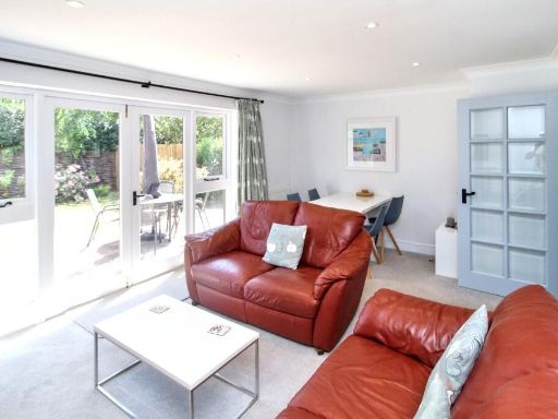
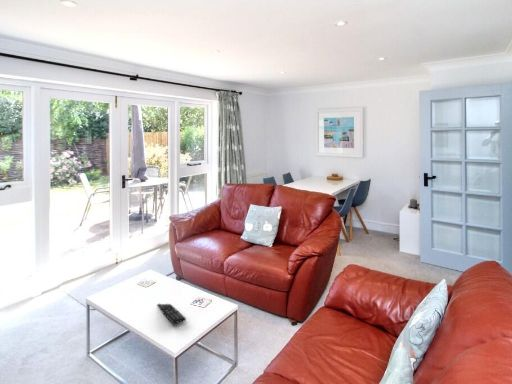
+ remote control (170, 311)
